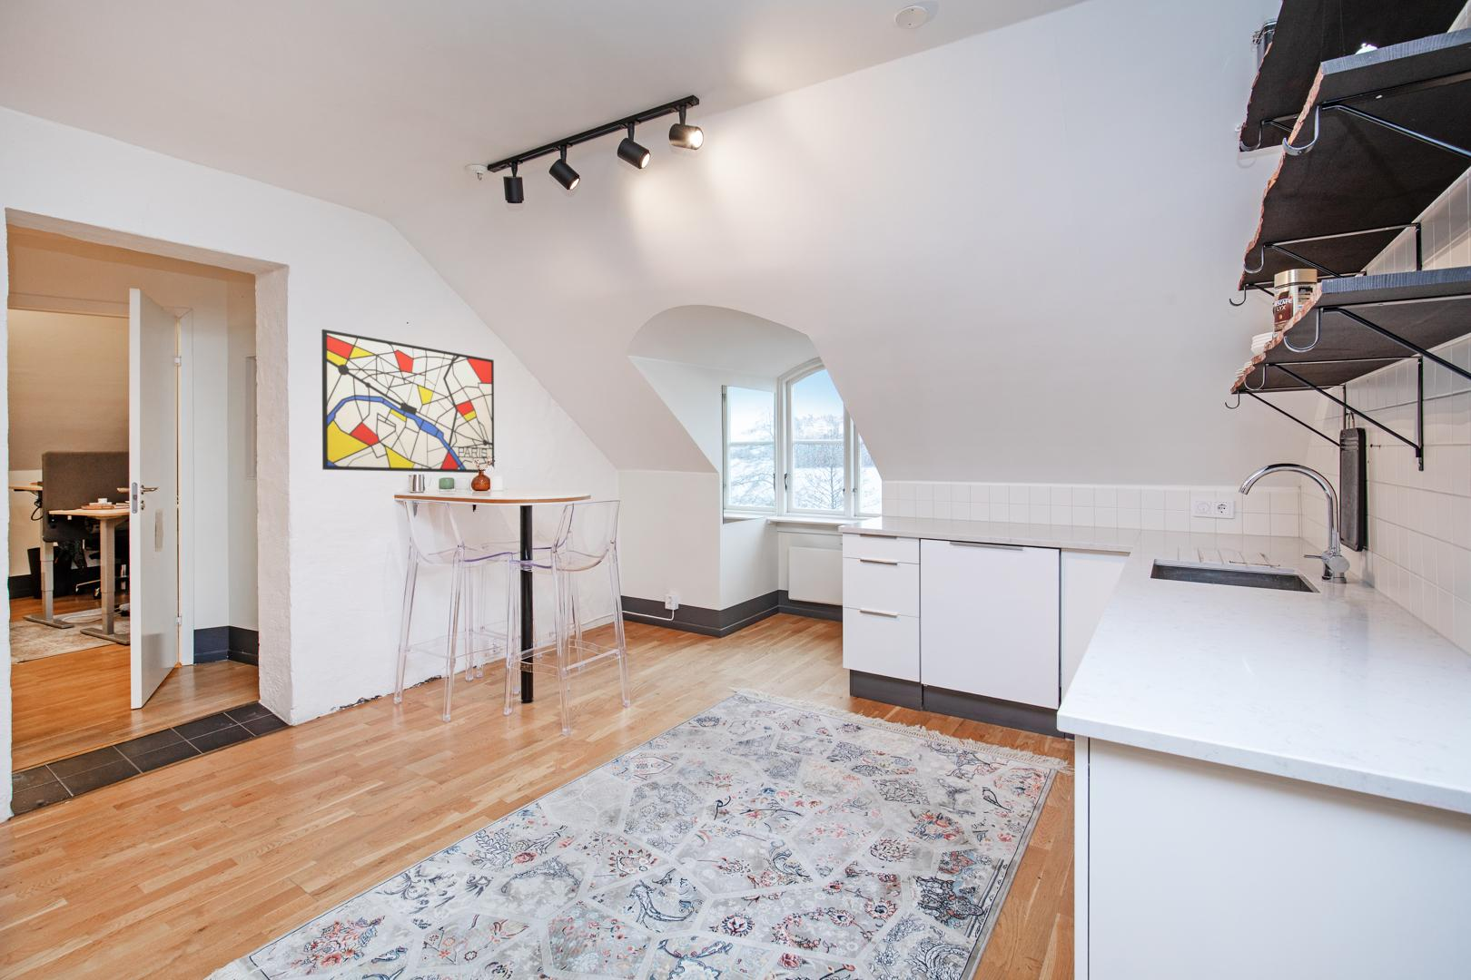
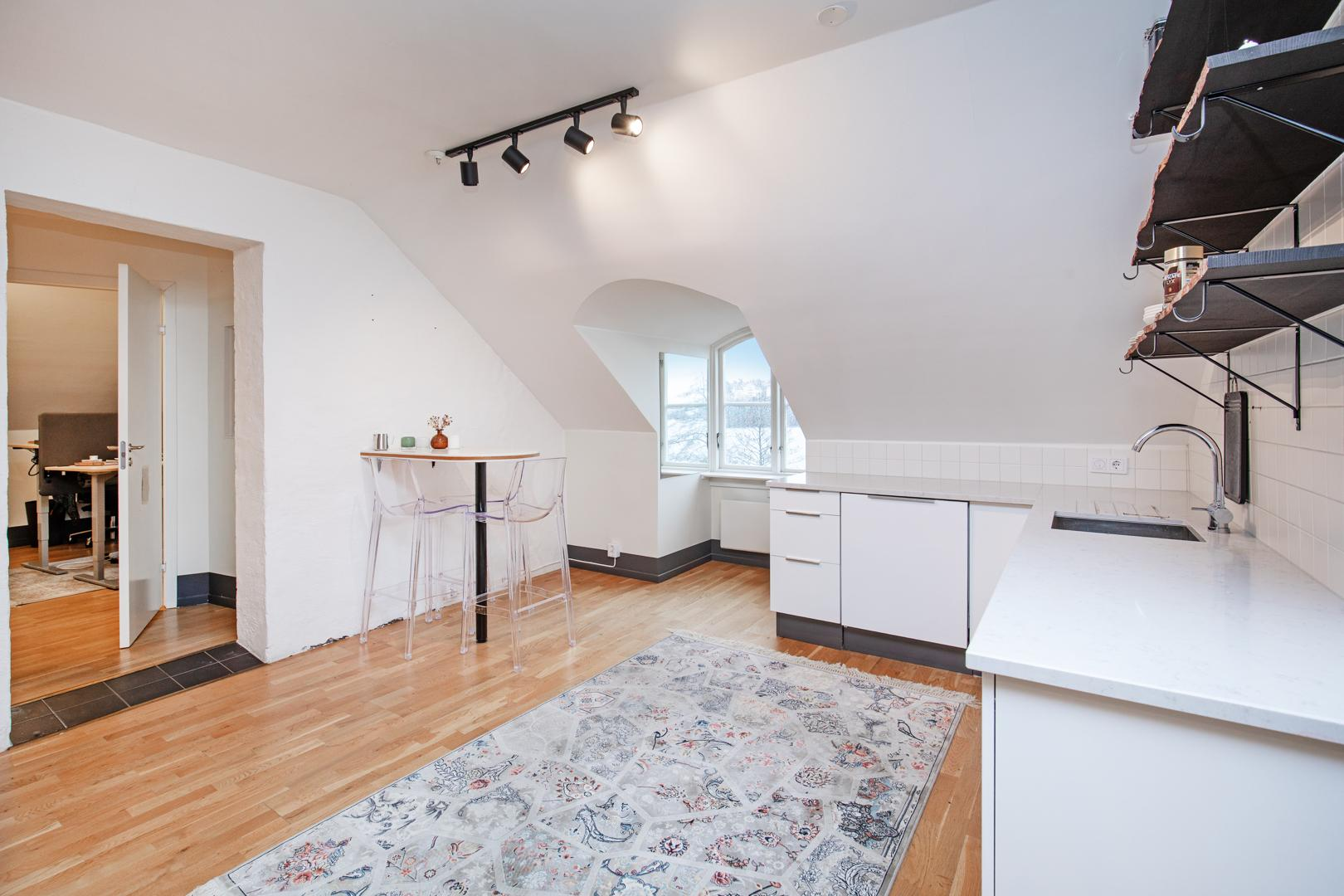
- wall art (417, 408)
